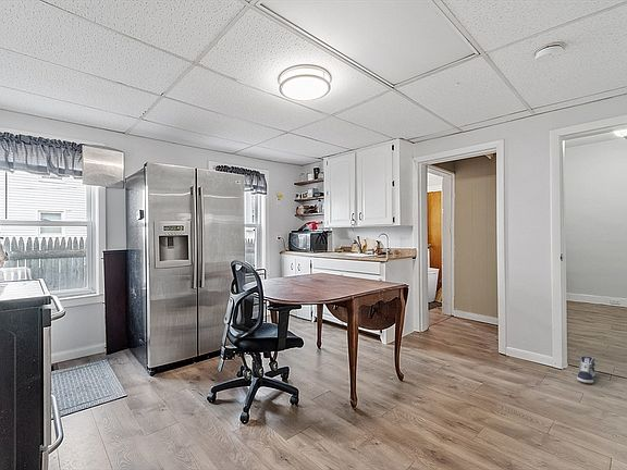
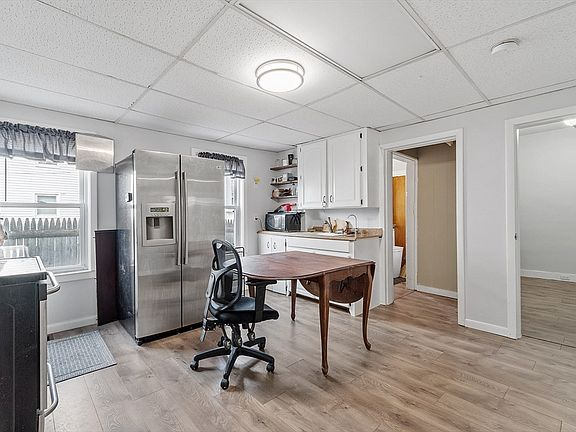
- sneaker (586, 368)
